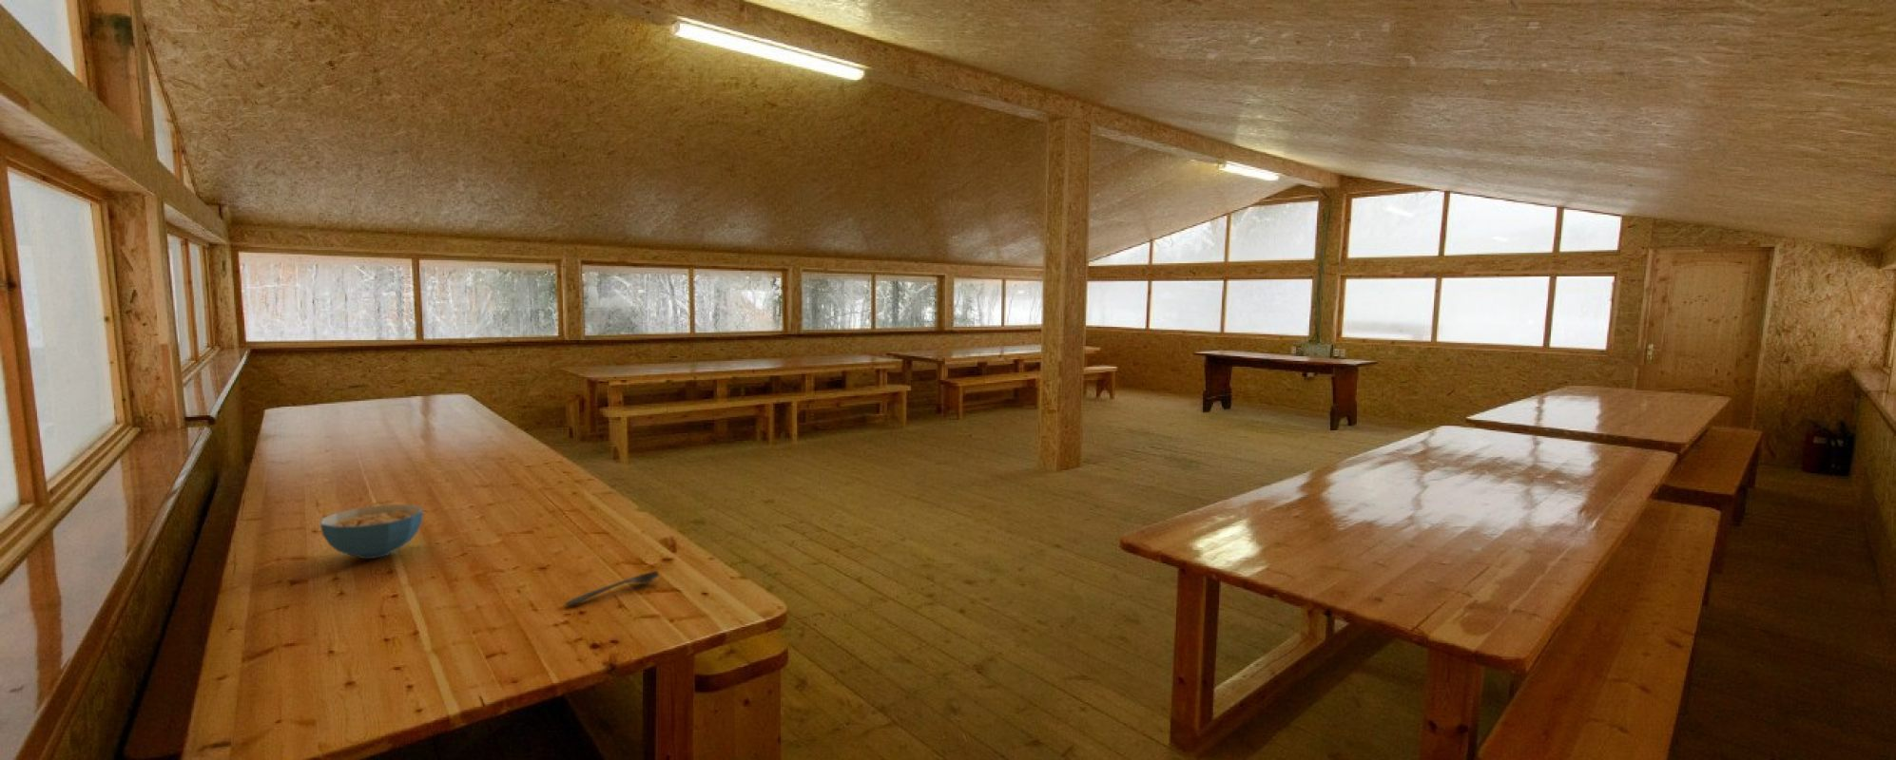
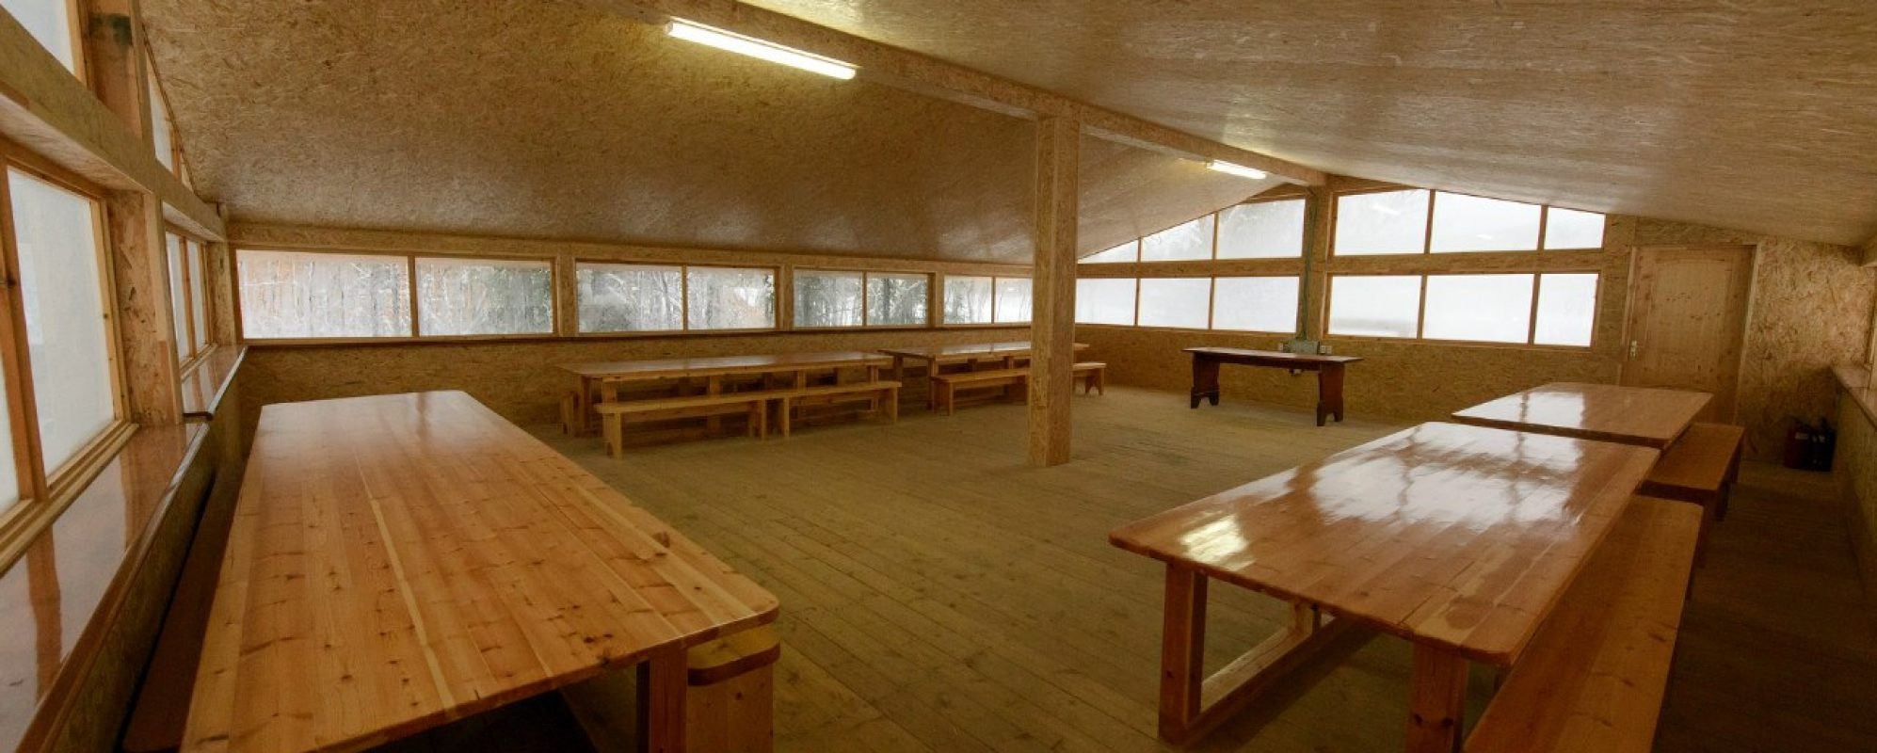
- cereal bowl (374, 535)
- spoon (612, 587)
